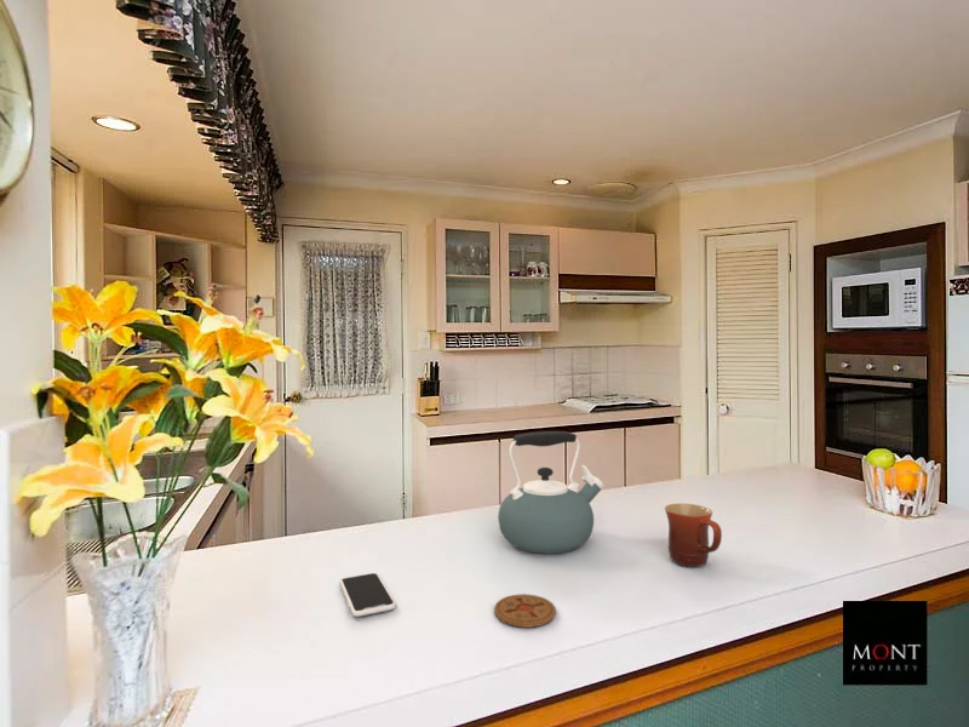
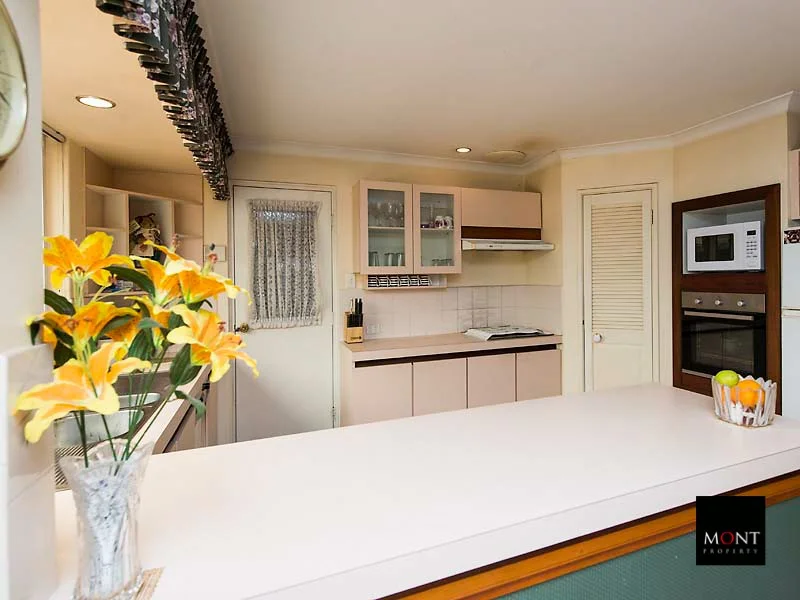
- mug (694, 538)
- coaster (524, 609)
- kettle (554, 486)
- smartphone (366, 593)
